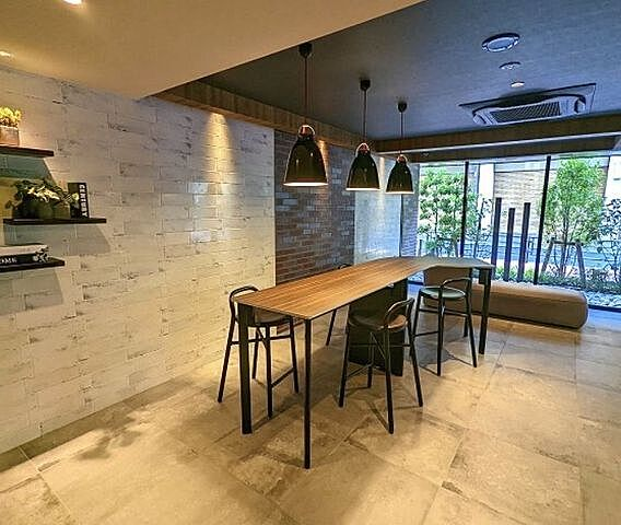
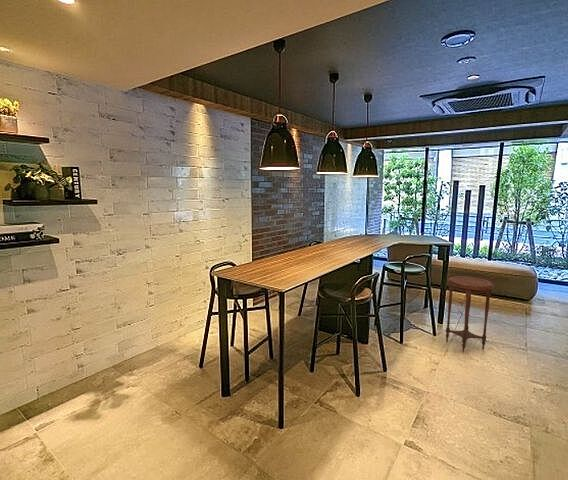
+ side table (467, 313)
